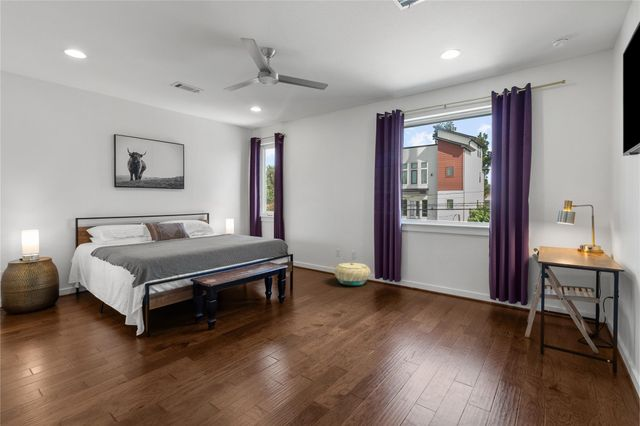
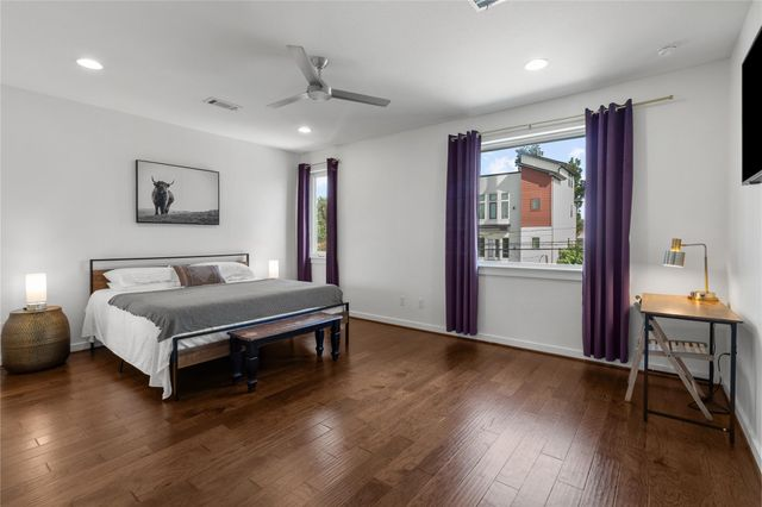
- basket (352, 272)
